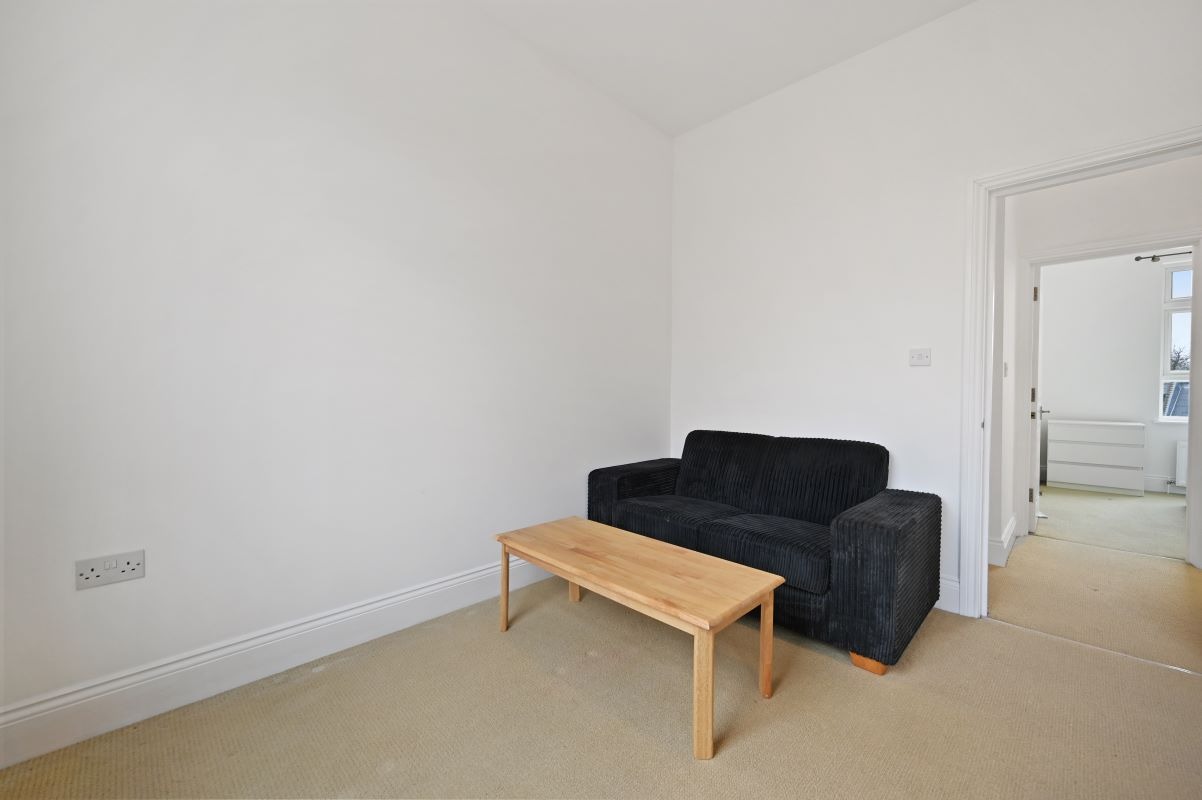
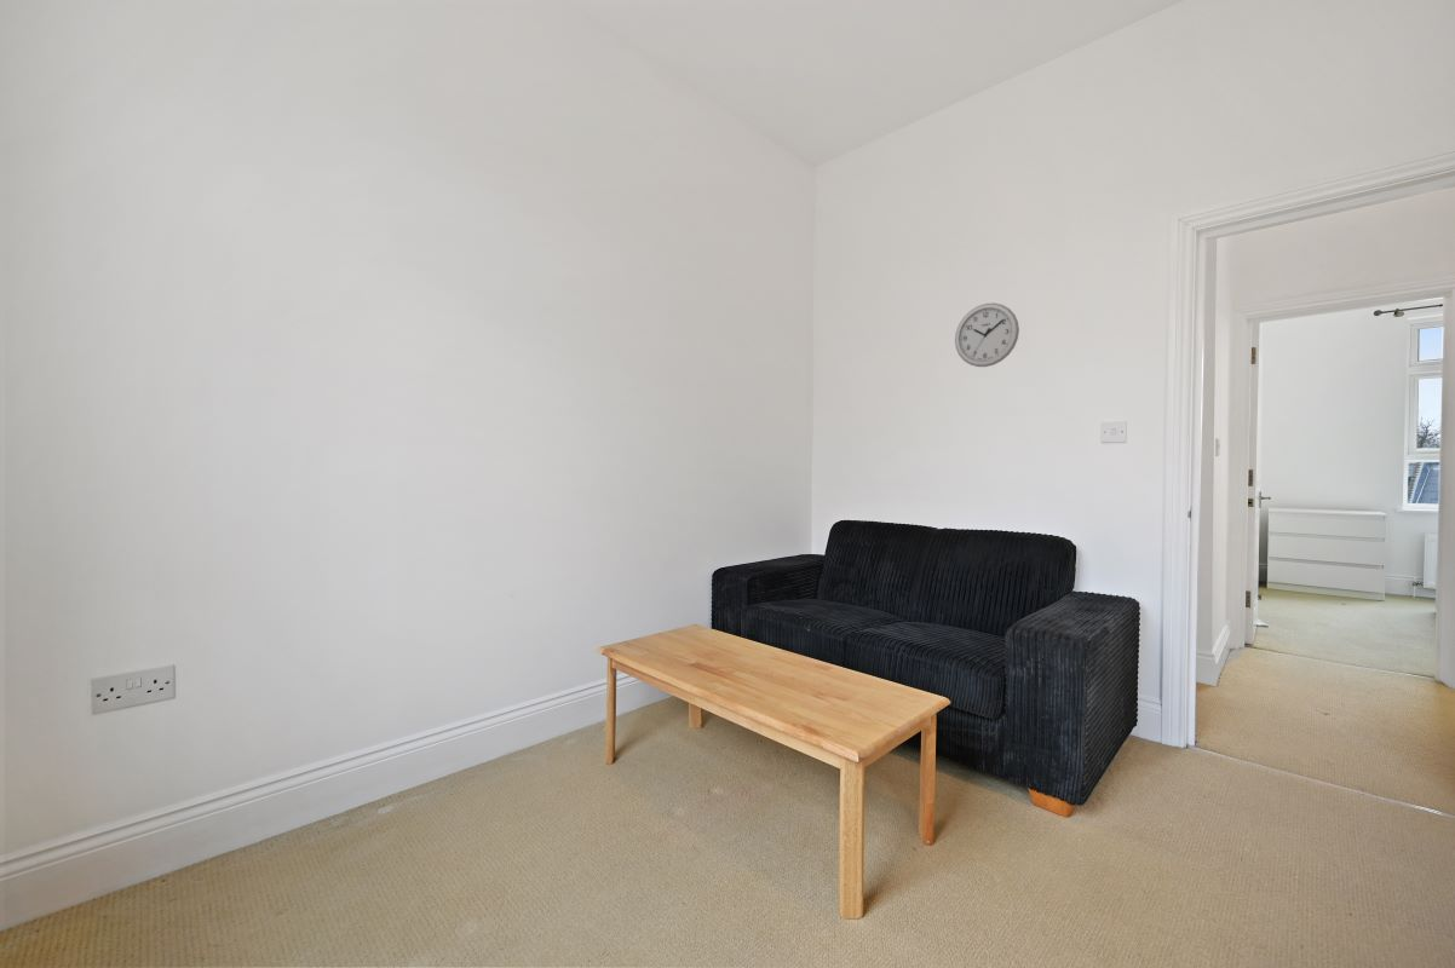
+ wall clock (984, 334)
